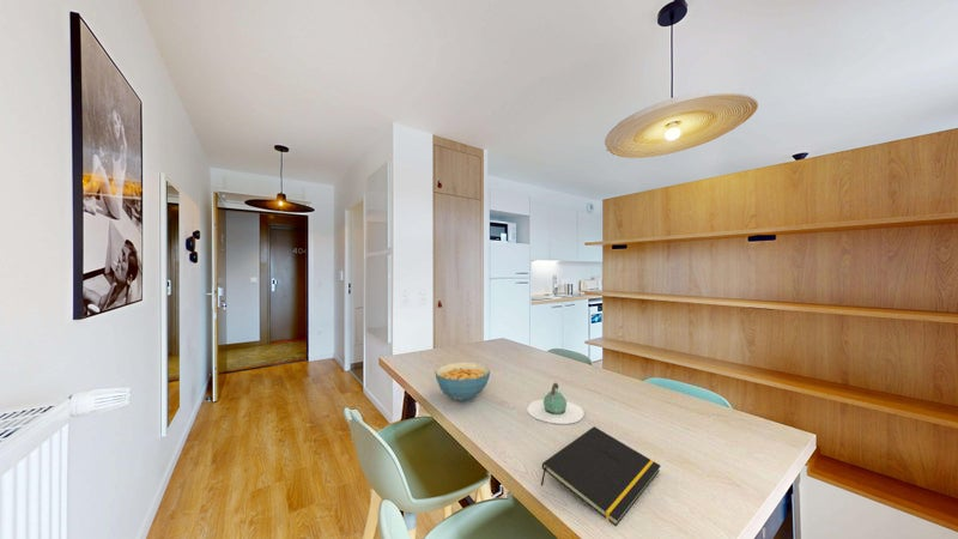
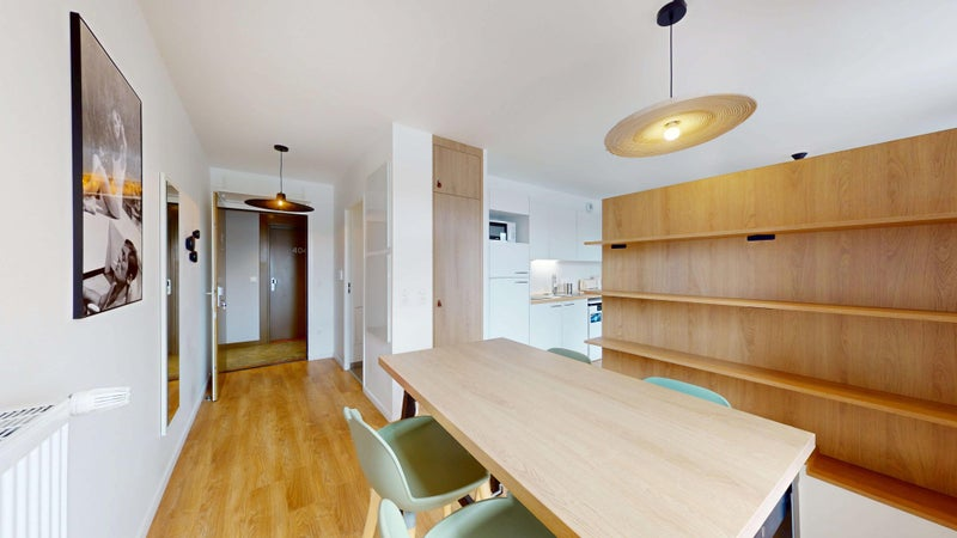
- teapot (554, 396)
- cereal bowl (462, 383)
- notepad (602, 466)
